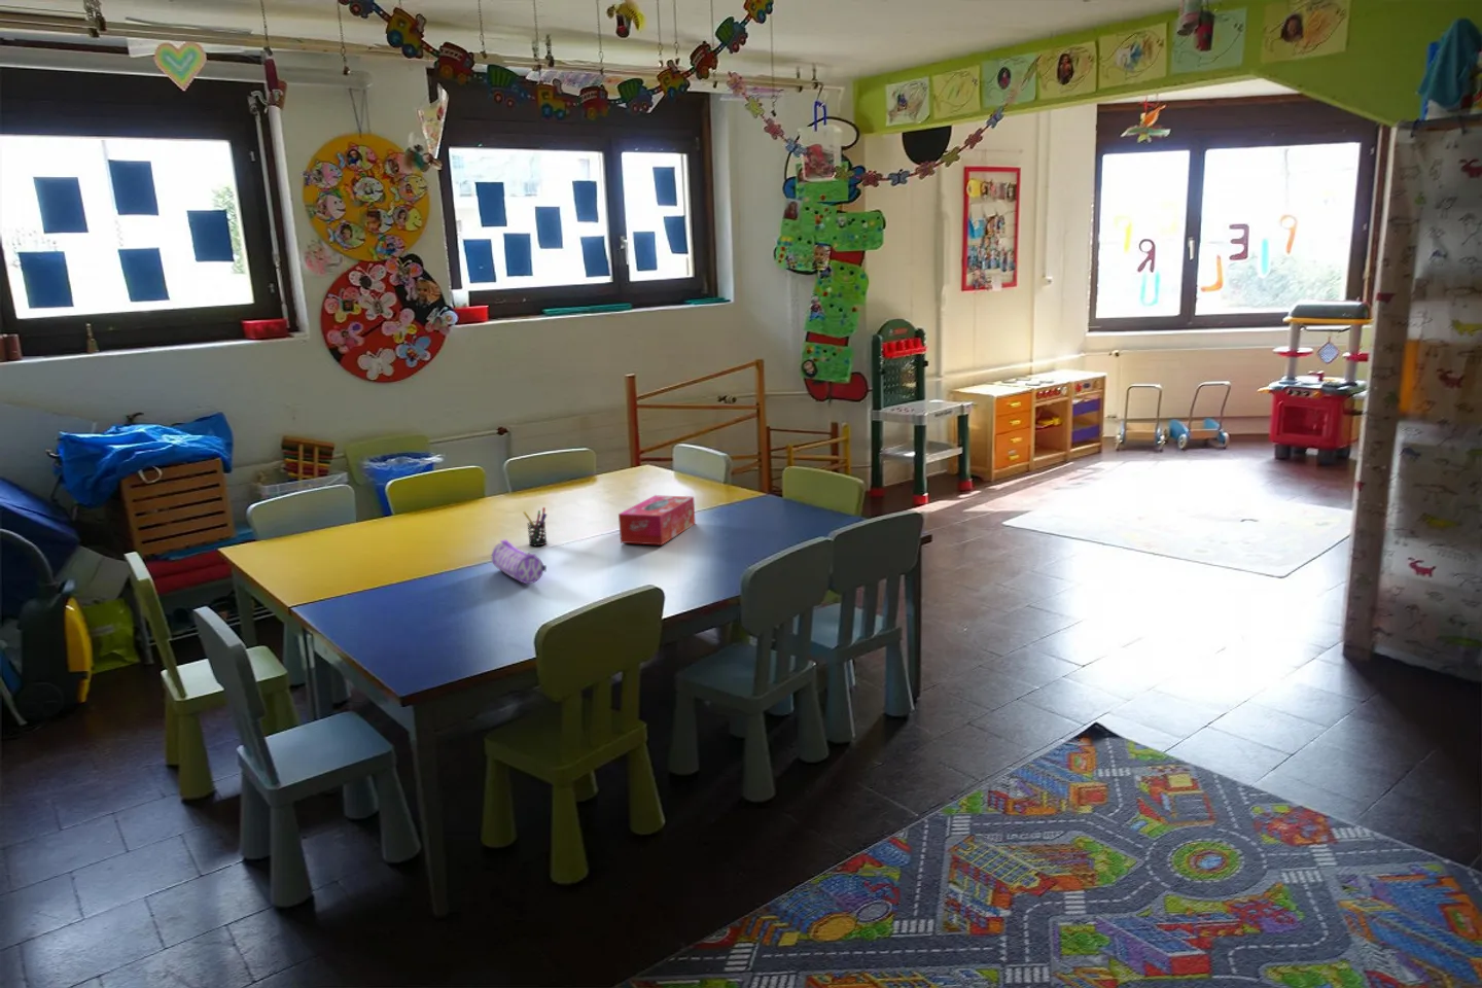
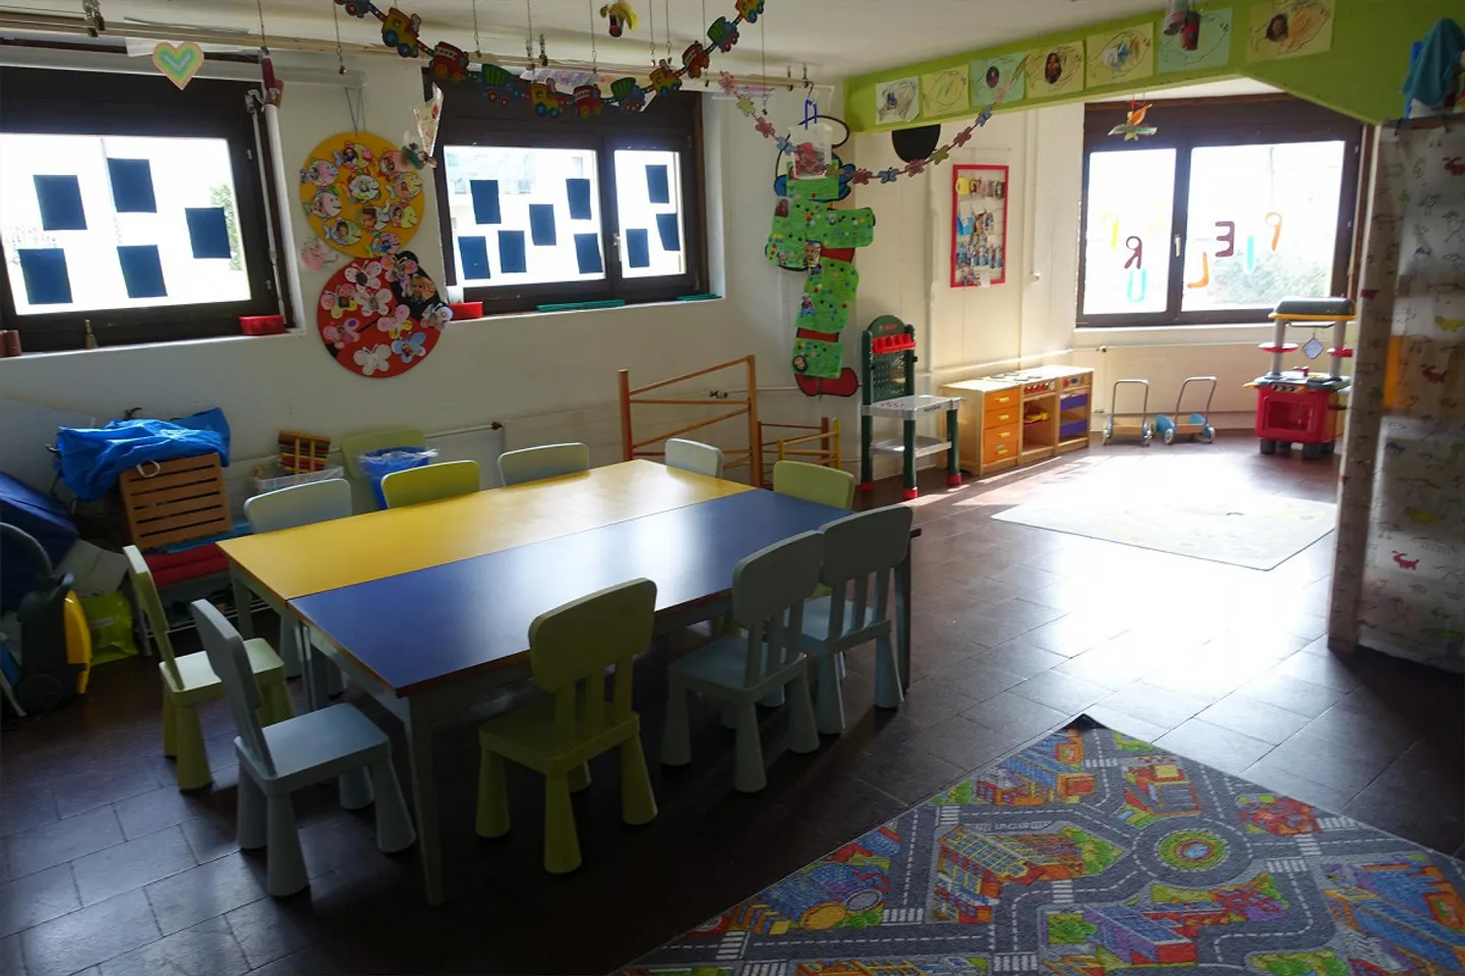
- tissue box (657, 518)
- pen holder (537, 525)
- pencil case (517, 561)
